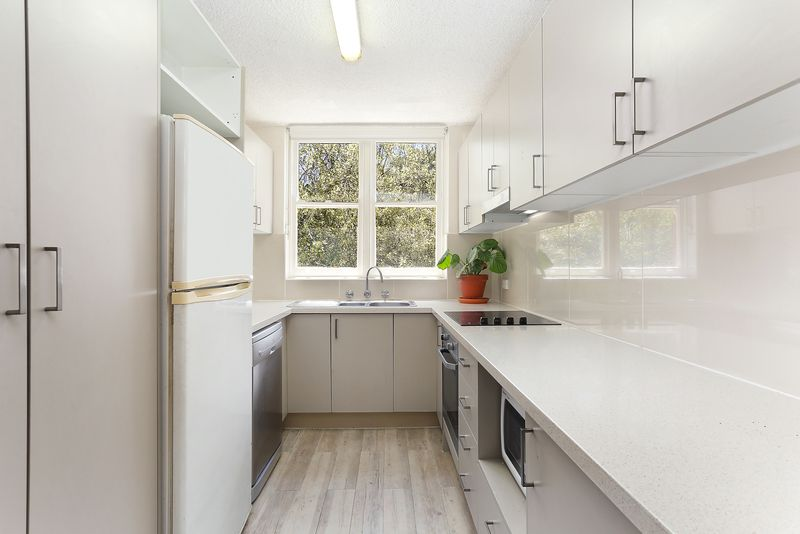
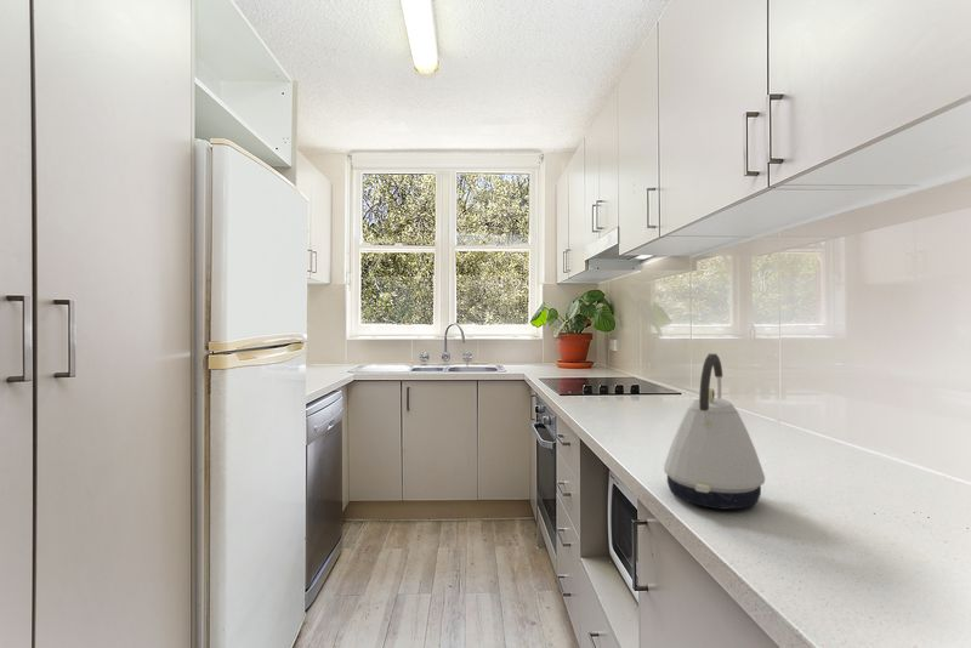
+ kettle (712, 425)
